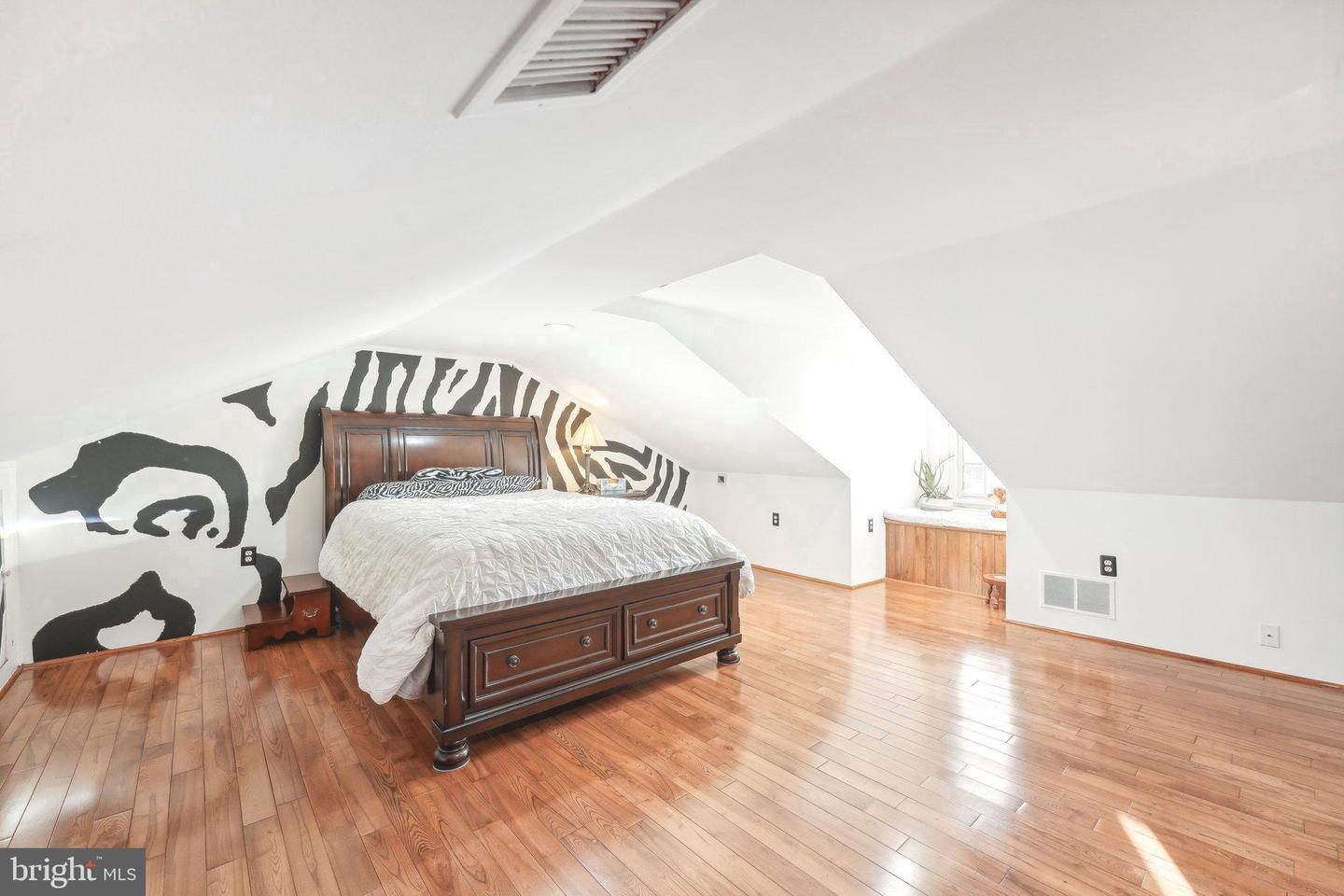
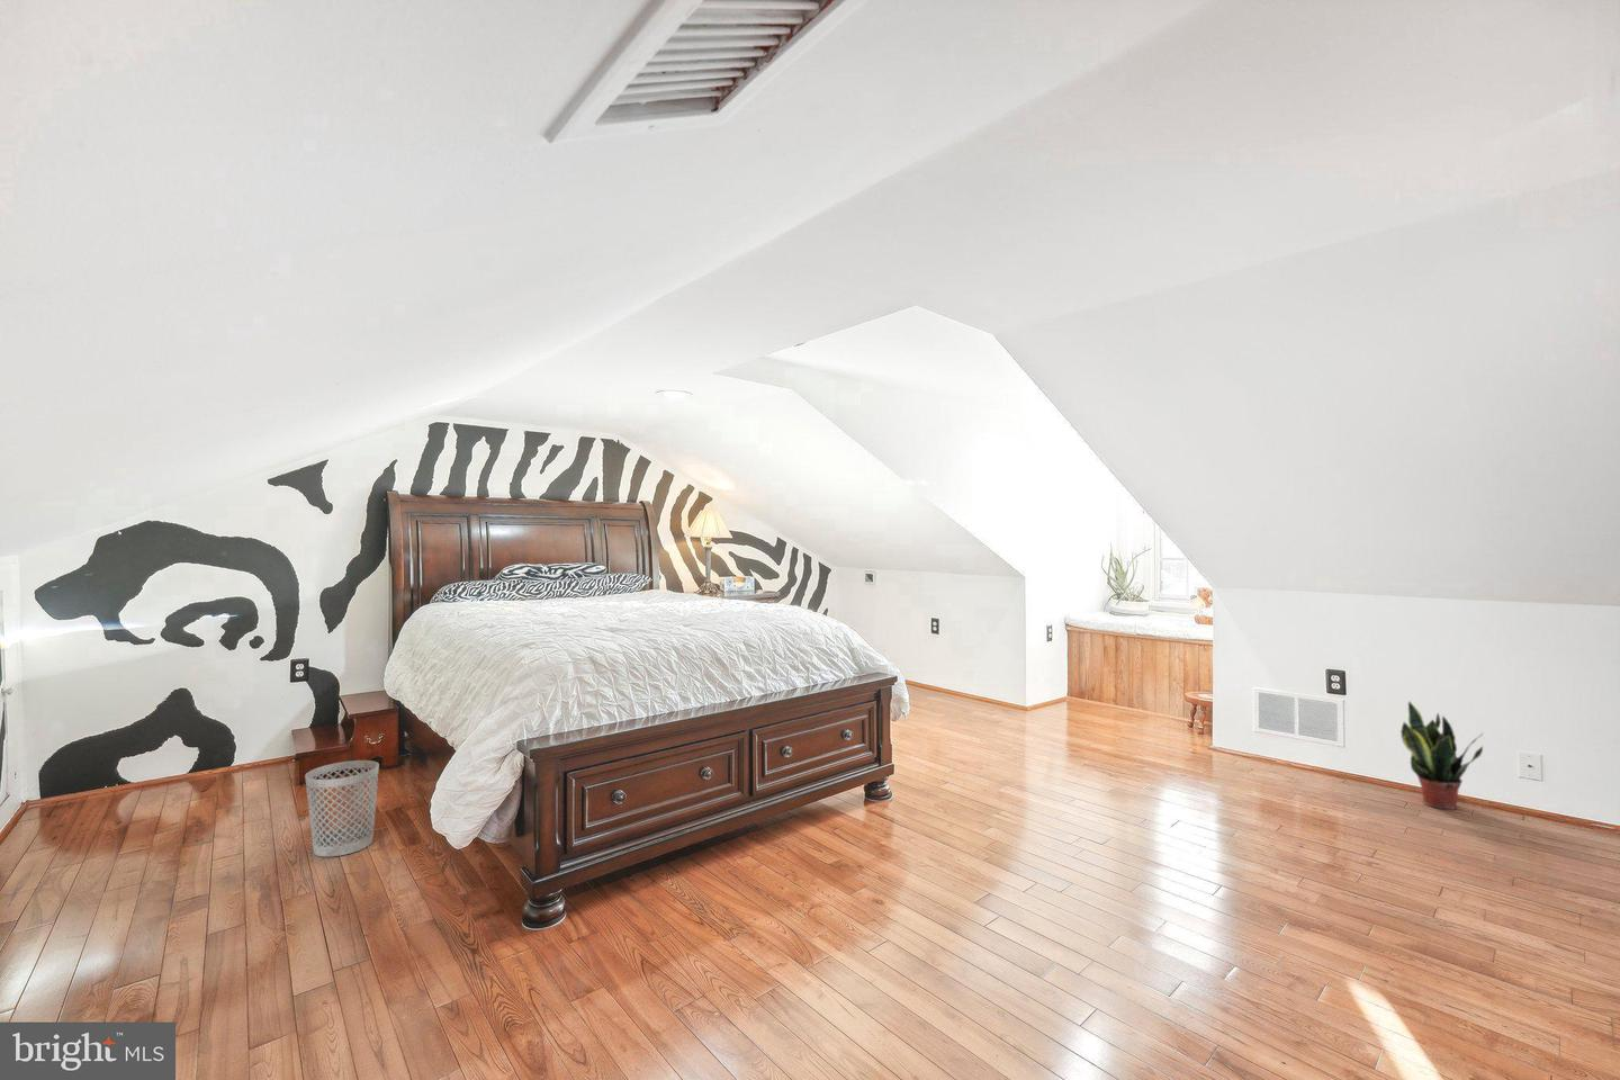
+ potted plant (1438, 755)
+ wastebasket (344, 808)
